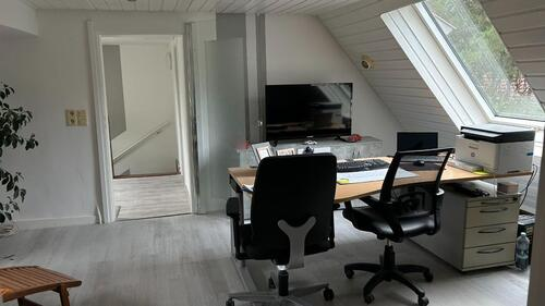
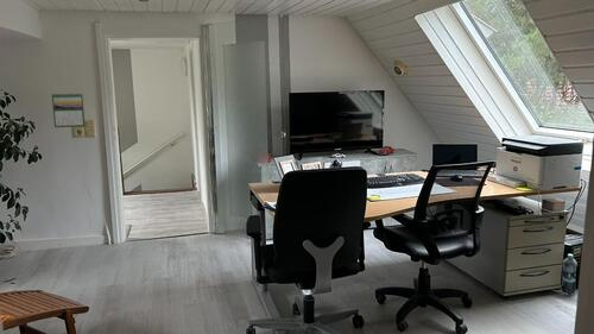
+ calendar (68, 109)
